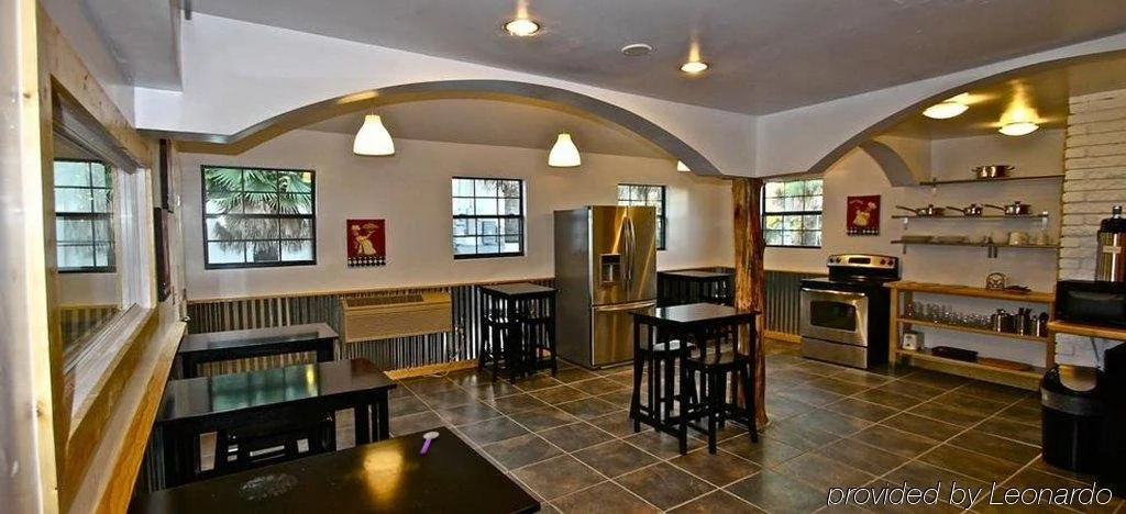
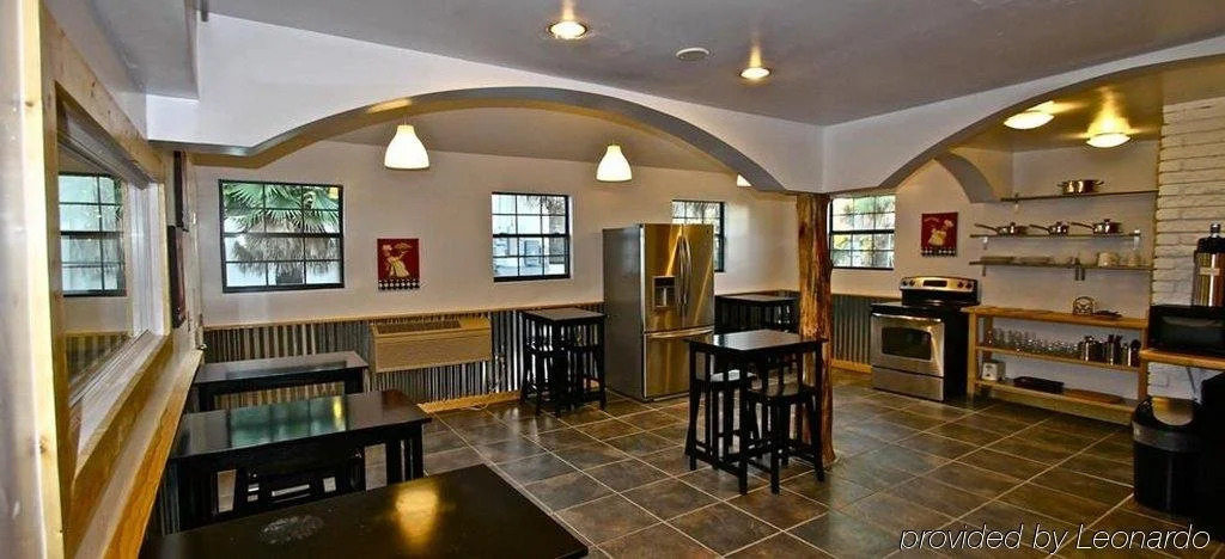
- spoon (428, 440)
